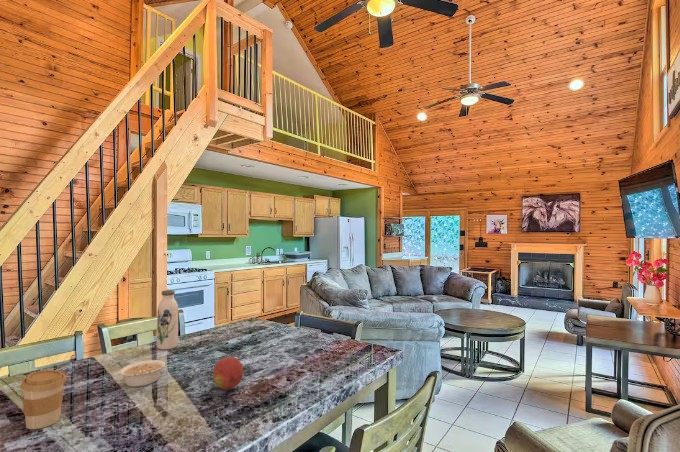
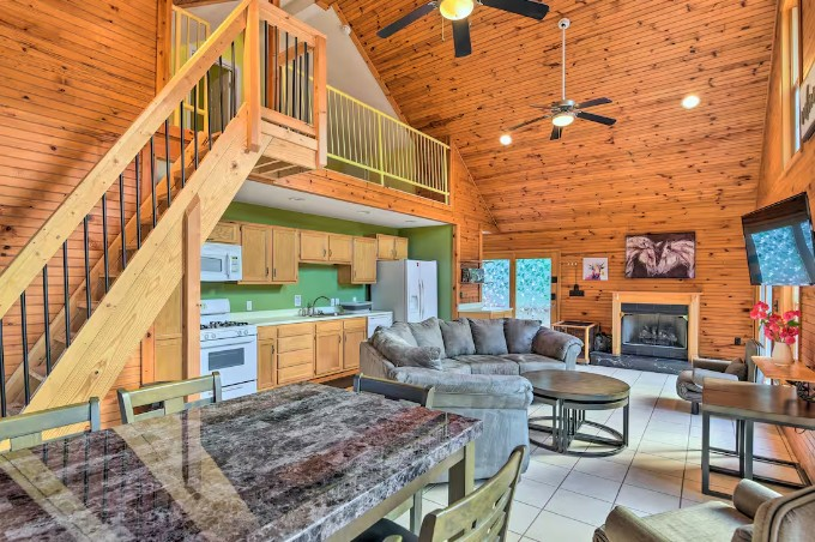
- water bottle (167, 318)
- fruit (227, 372)
- legume (144, 372)
- coffee cup (43, 397)
